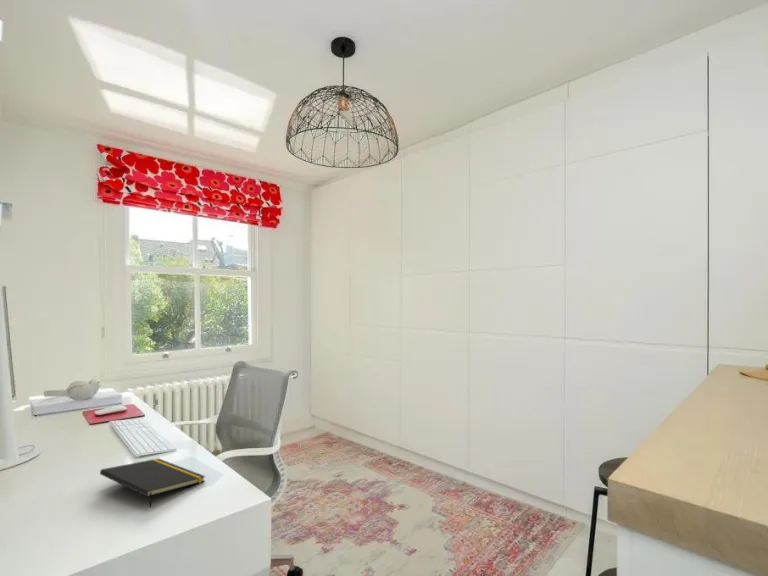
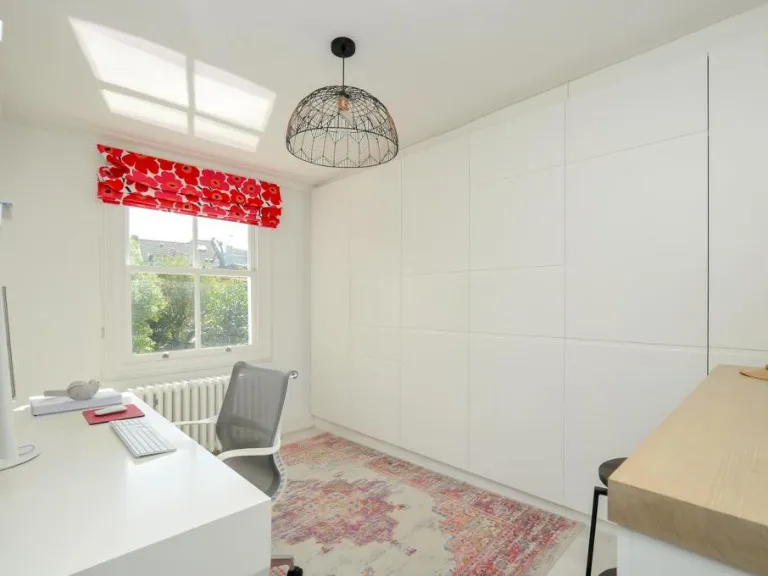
- notepad (153, 475)
